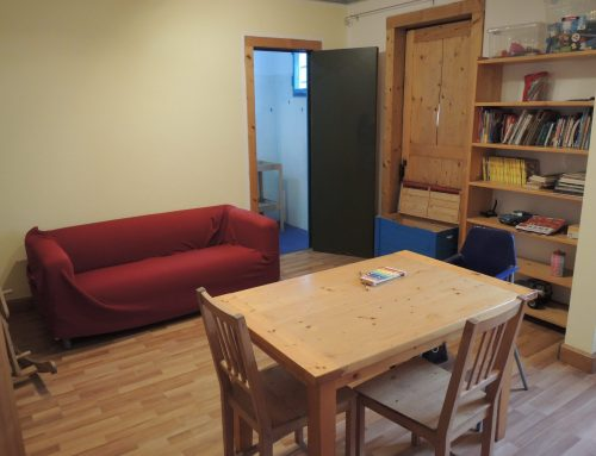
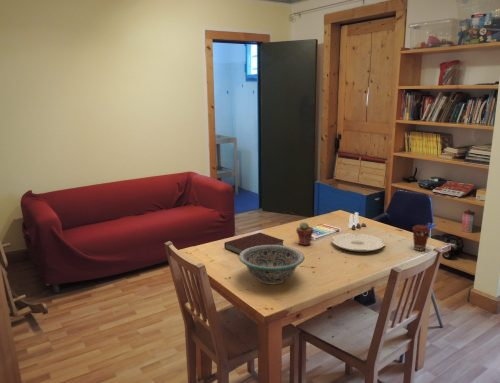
+ plate (357, 243)
+ notebook (254, 244)
+ salt and pepper shaker set (356, 220)
+ decorative bowl (271, 267)
+ potted succulent (304, 232)
+ coffee cup (420, 237)
